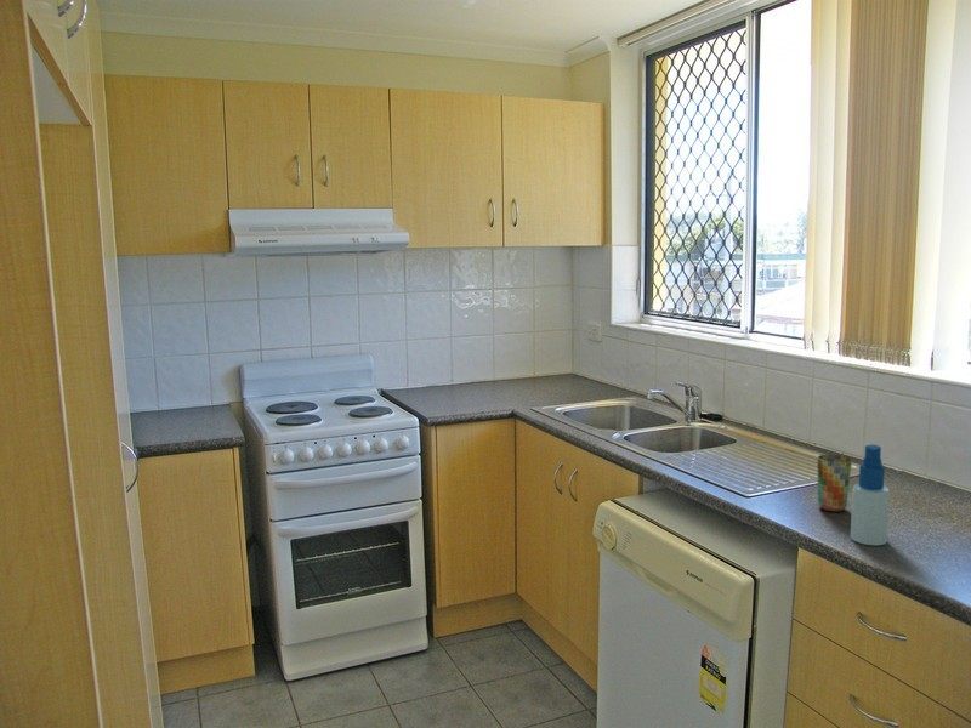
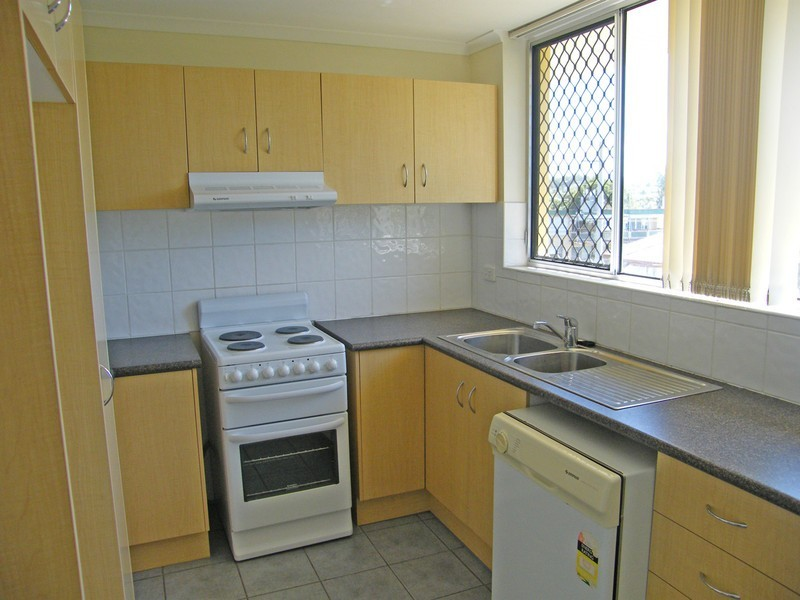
- cup (833, 483)
- spray bottle (870, 493)
